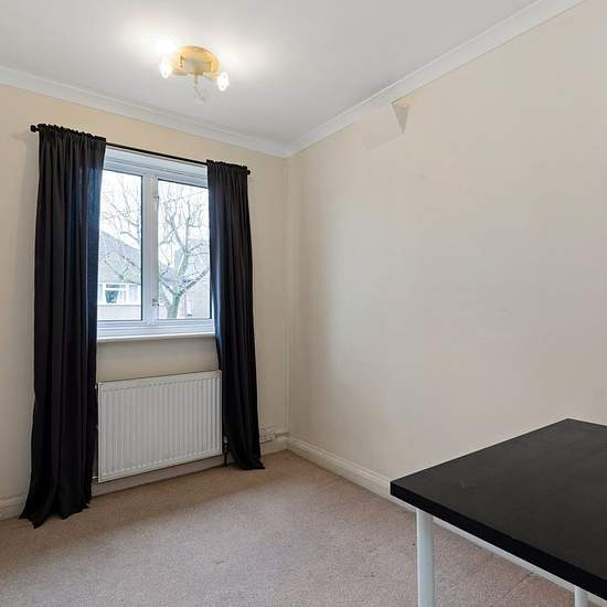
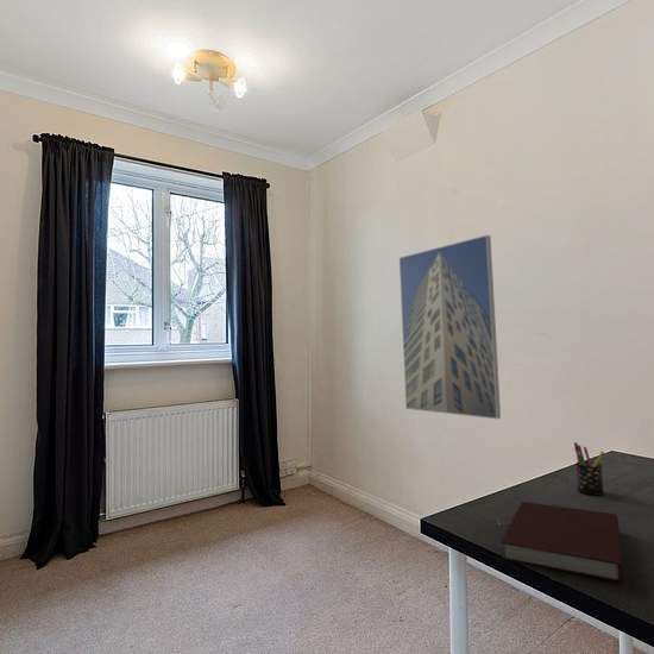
+ notebook (564, 535)
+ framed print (444, 329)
+ pen holder (586, 467)
